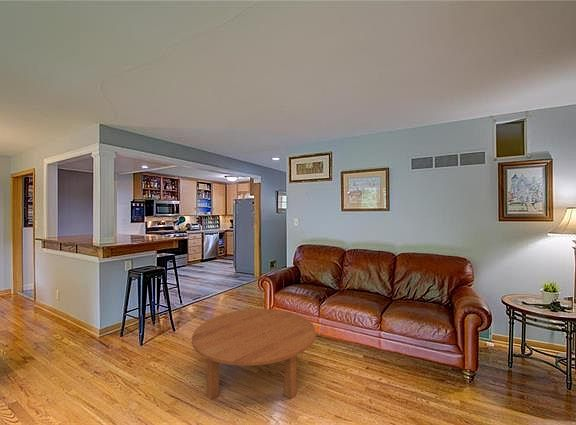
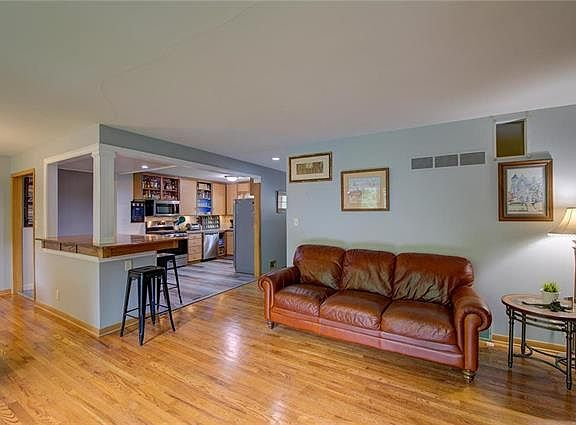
- coffee table (255, 351)
